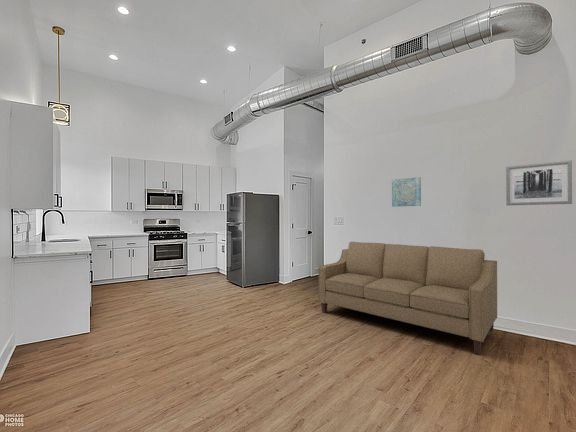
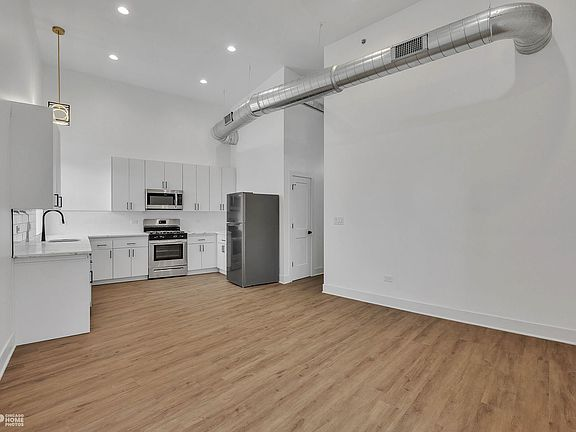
- wall art (537, 184)
- sofa (399, 283)
- wall art (406, 192)
